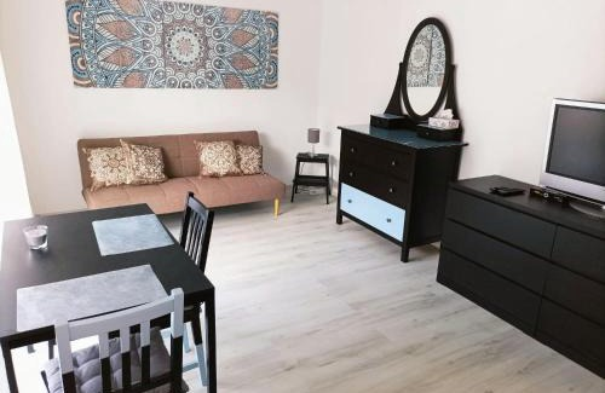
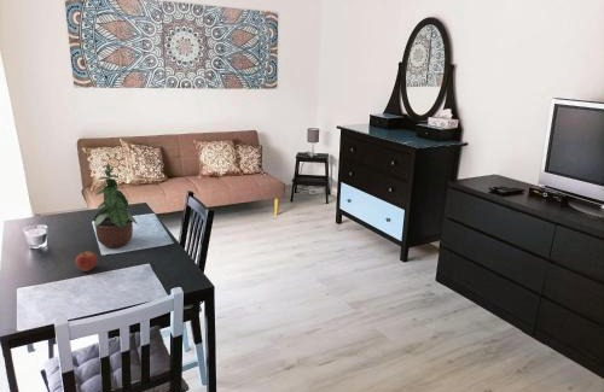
+ potted plant (114, 204)
+ apple (86, 259)
